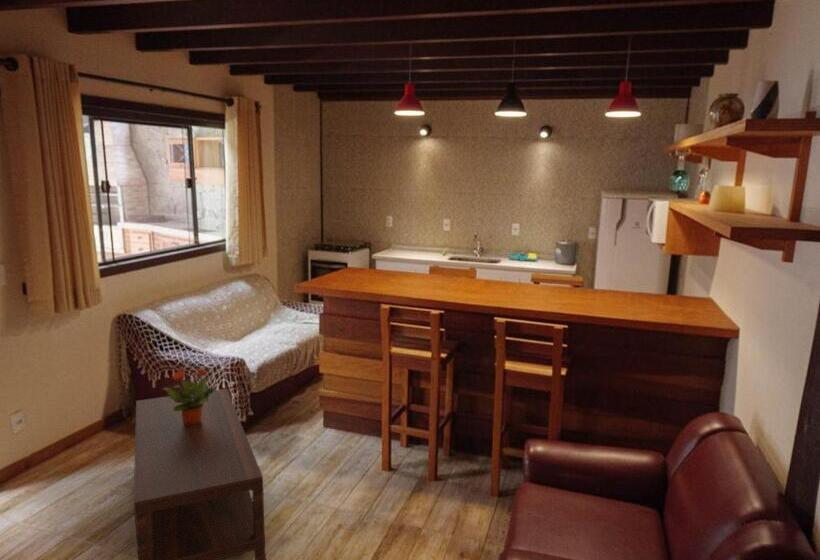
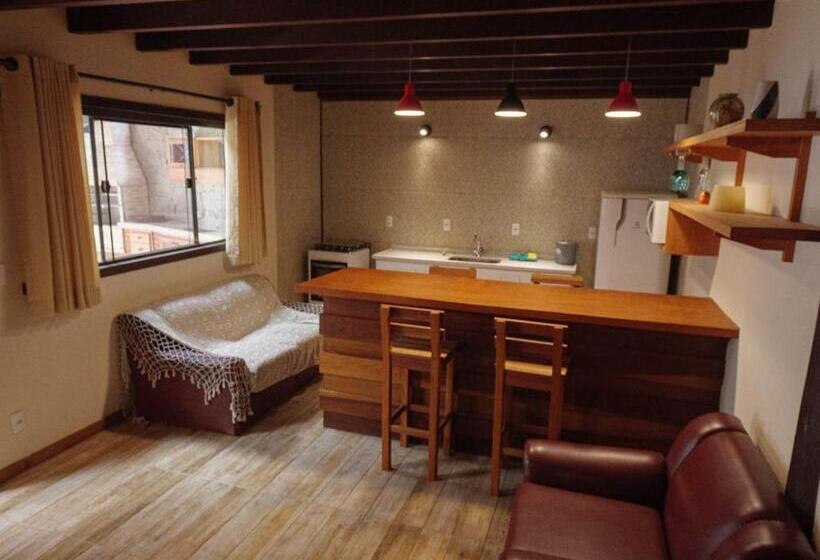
- potted plant (191, 394)
- coffee table (192, 470)
